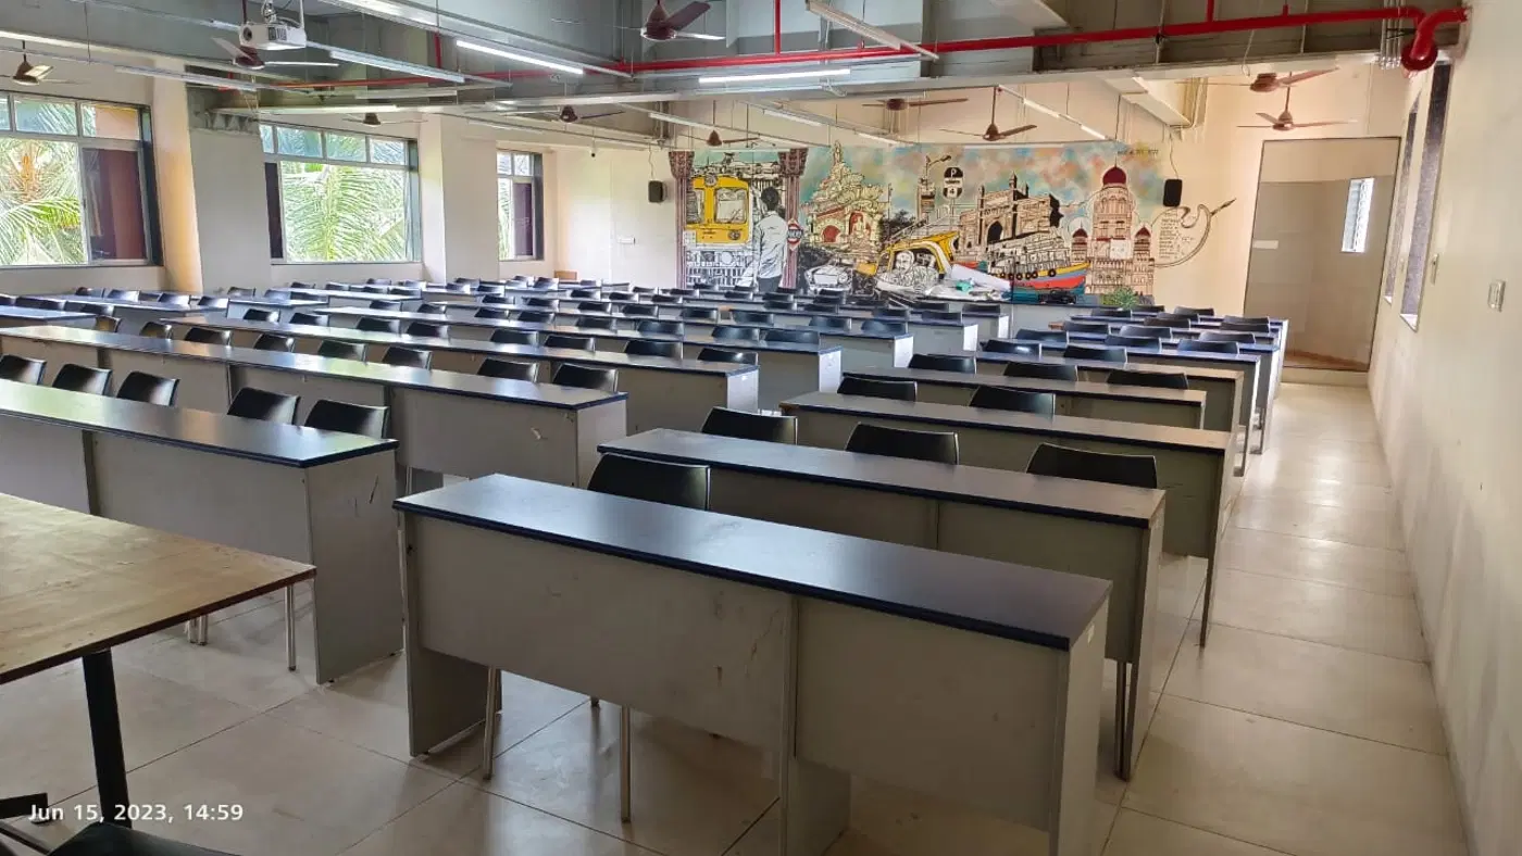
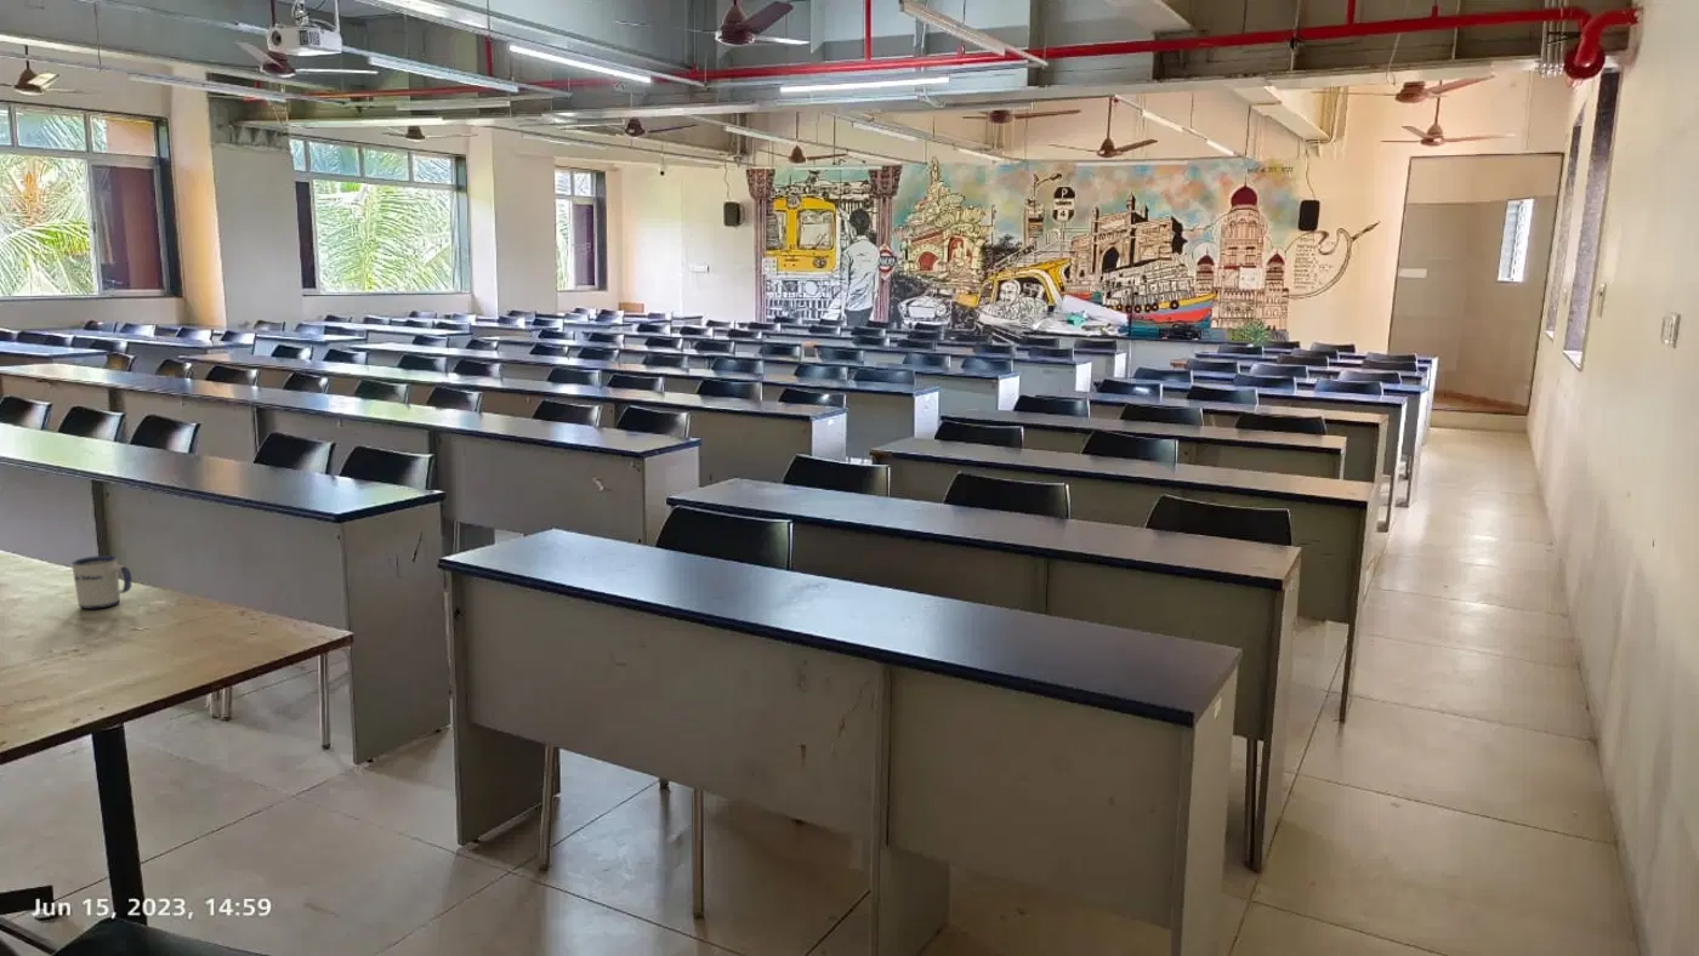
+ mug (103, 582)
